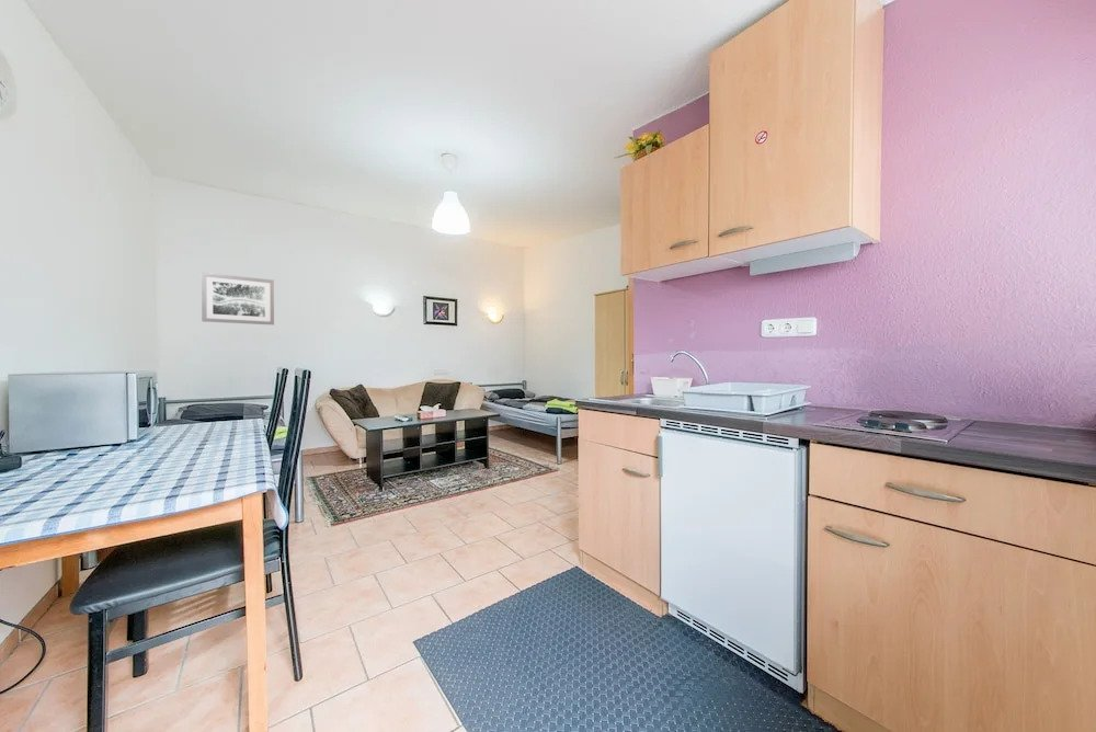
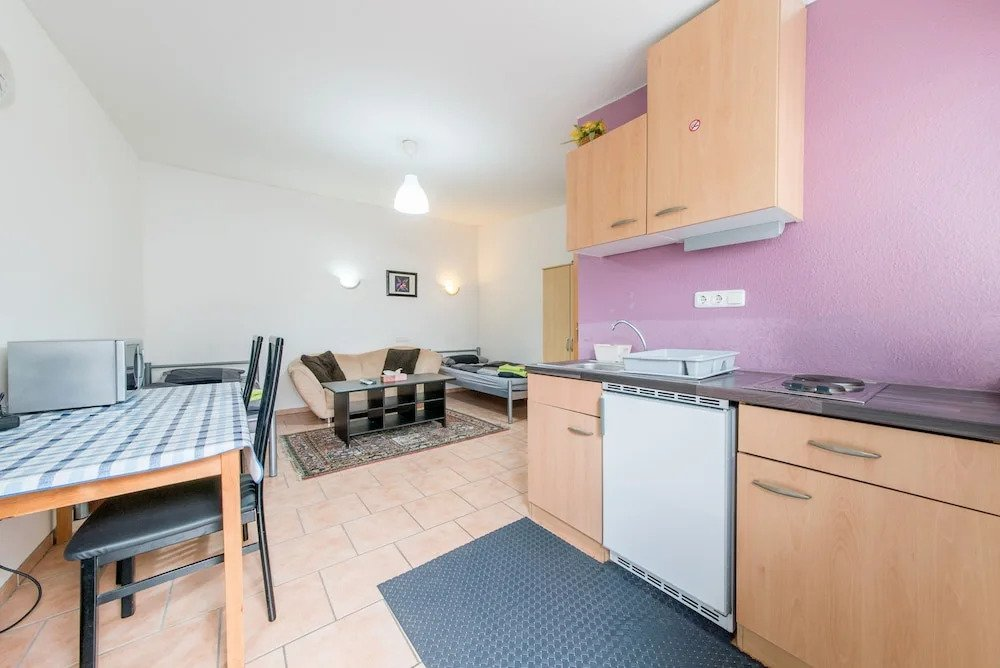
- wall art (239, 299)
